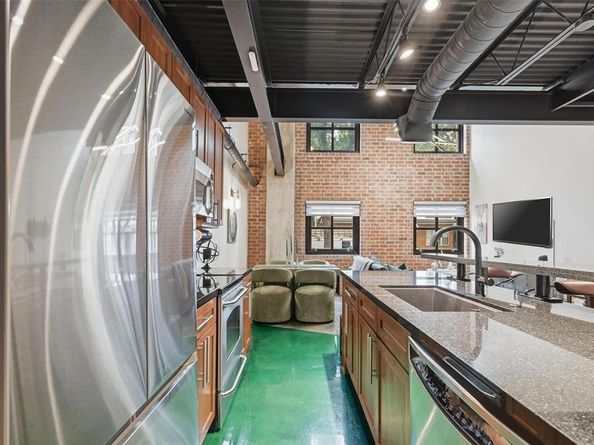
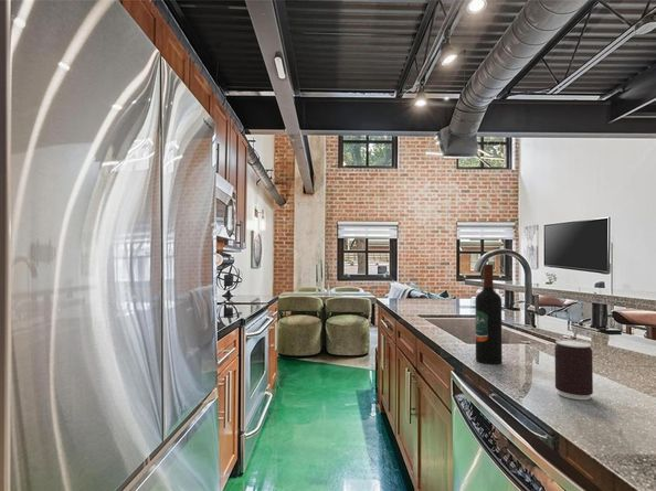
+ wine bottle (488, 312)
+ beverage can (573, 369)
